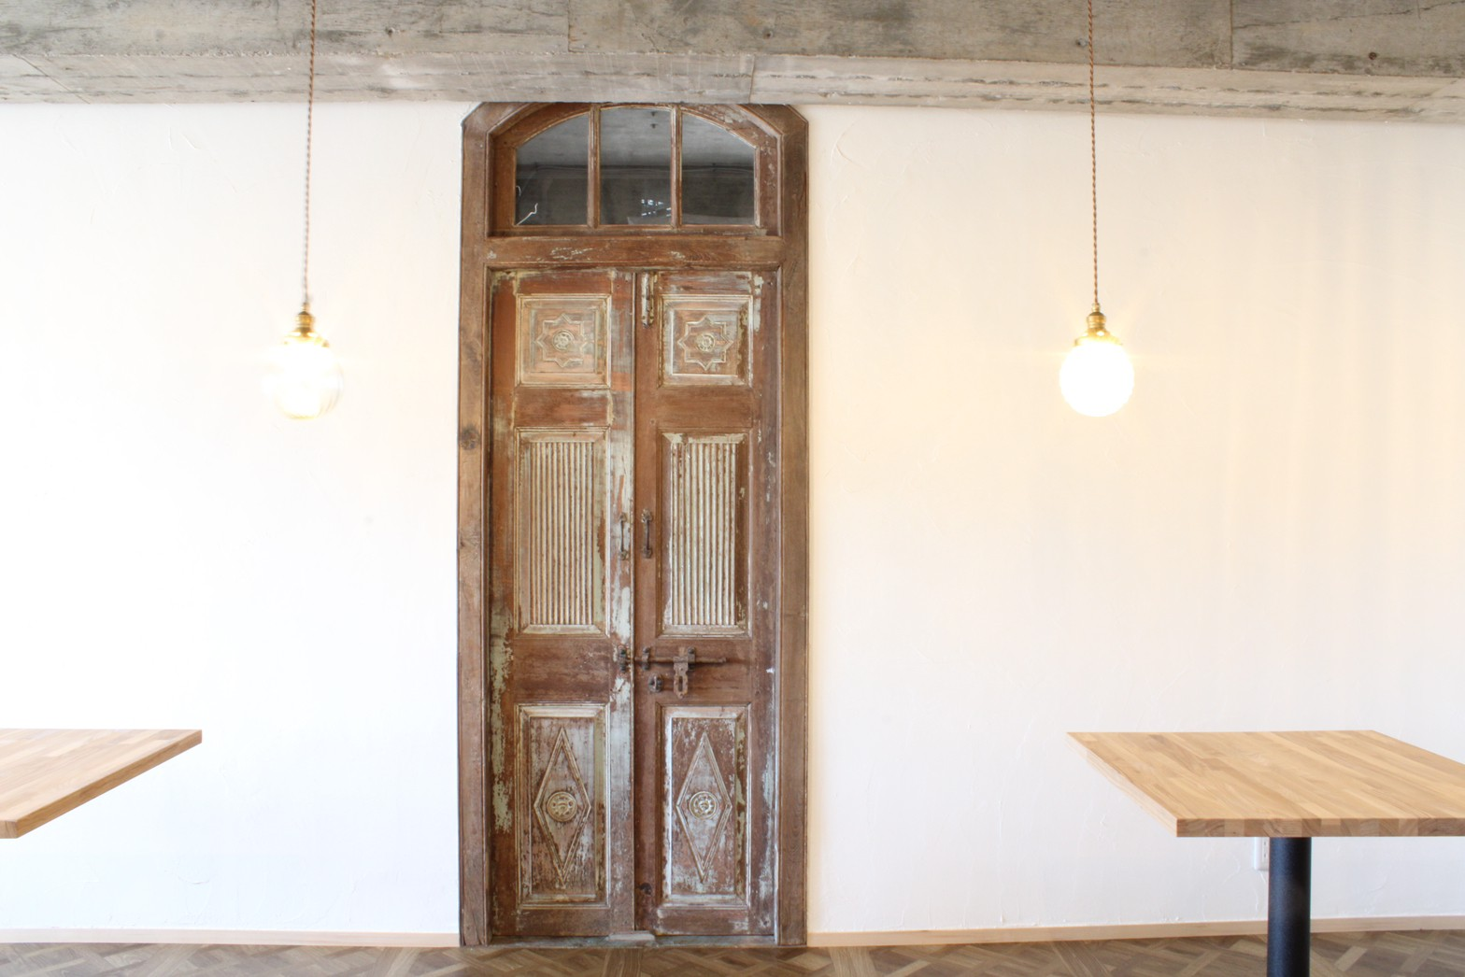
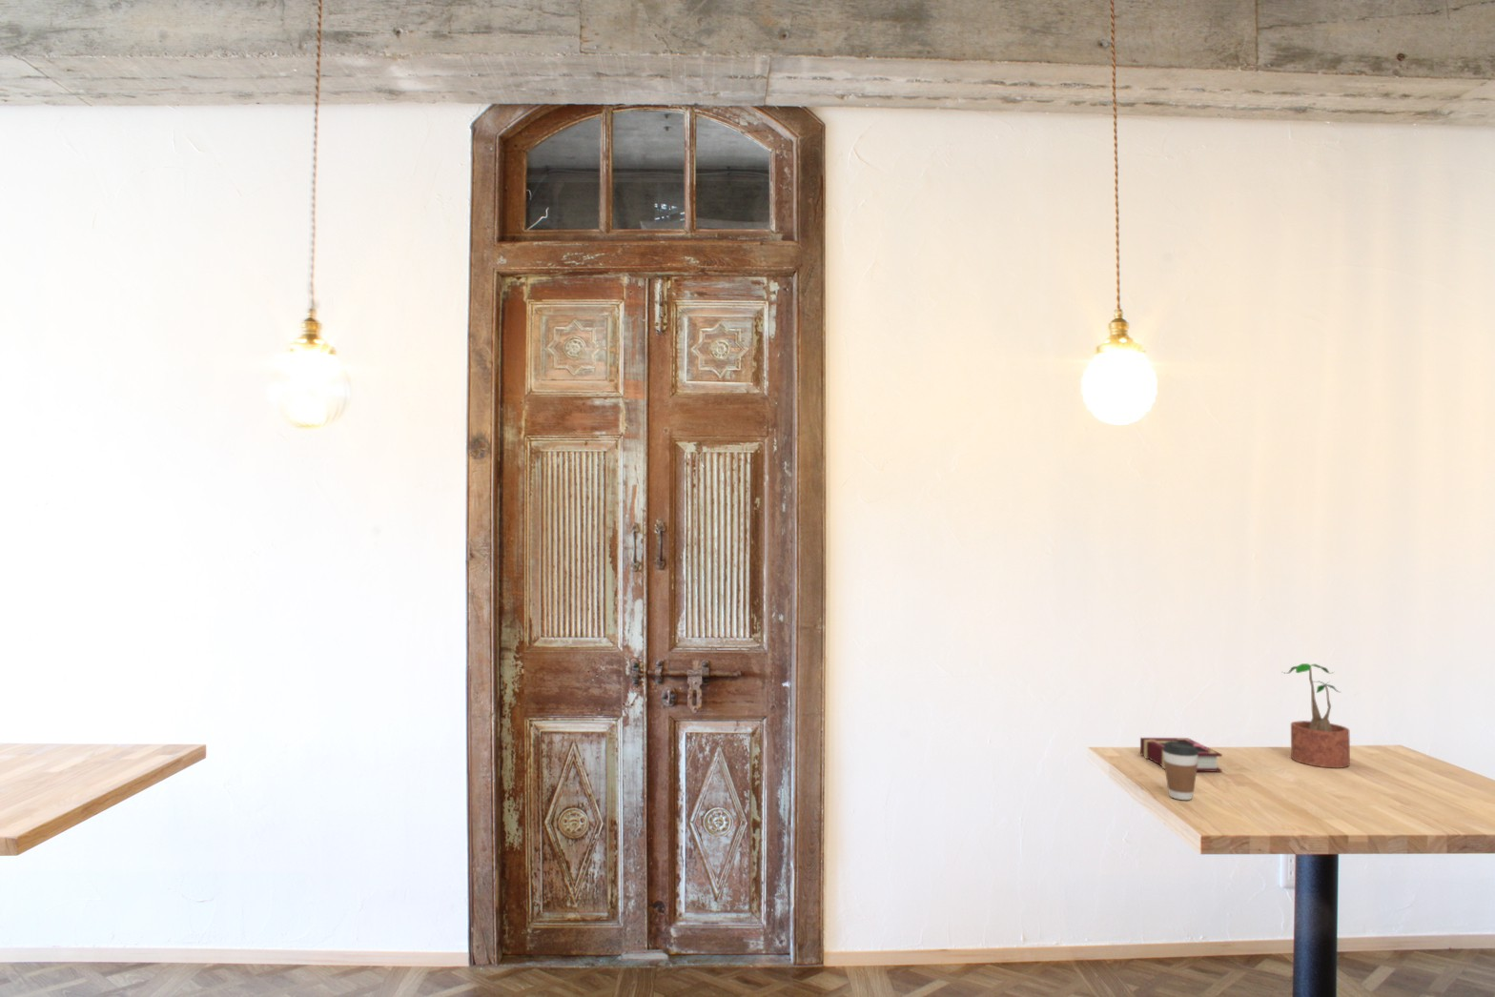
+ coffee cup (1180, 770)
+ book (1179, 741)
+ potted plant (1312, 711)
